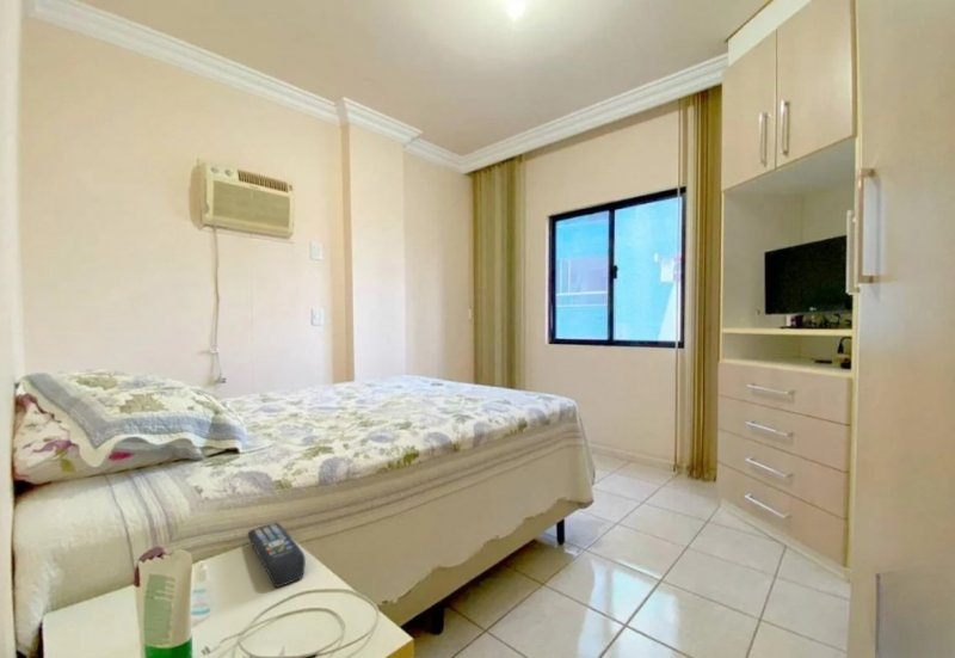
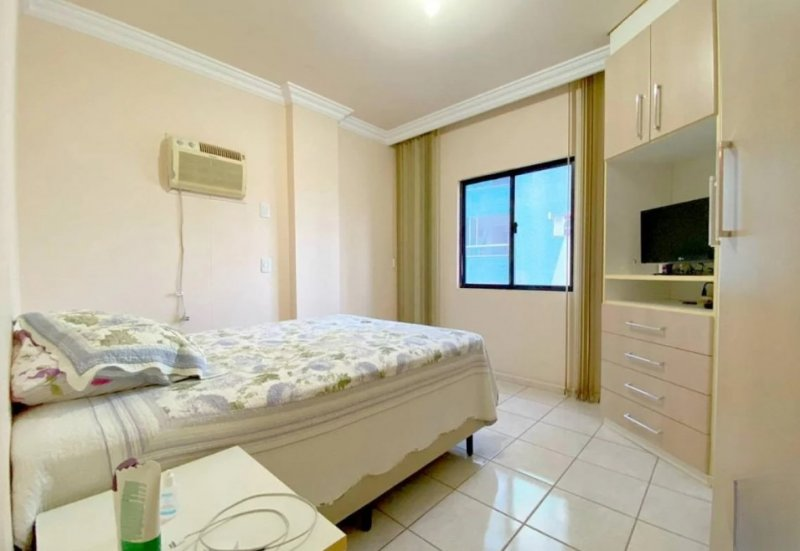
- remote control (275, 548)
